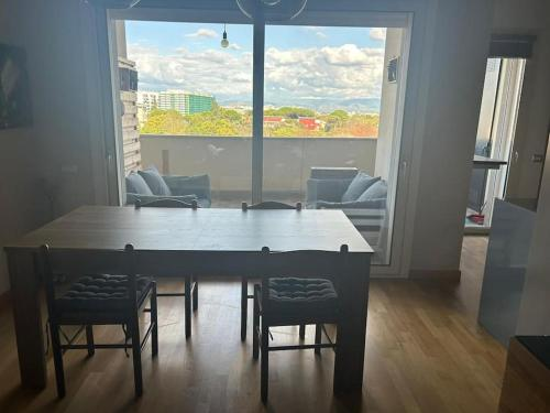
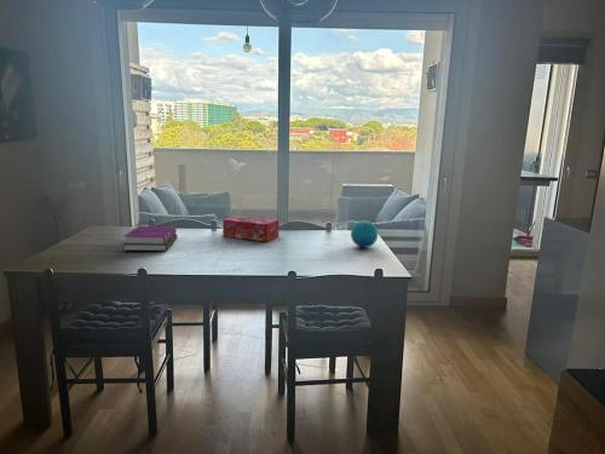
+ decorative orb (364, 234)
+ hardback book (151, 237)
+ tissue box (250, 228)
